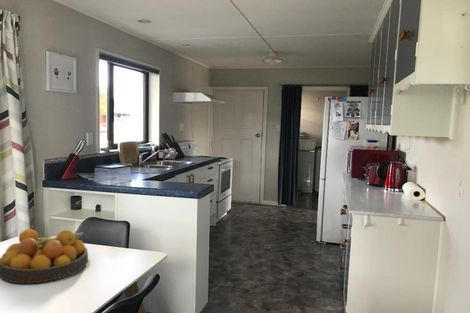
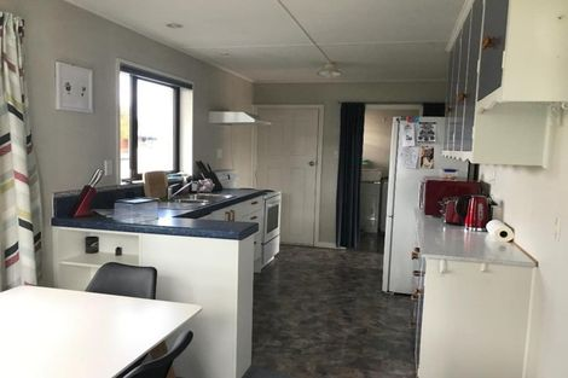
- fruit bowl (45, 249)
